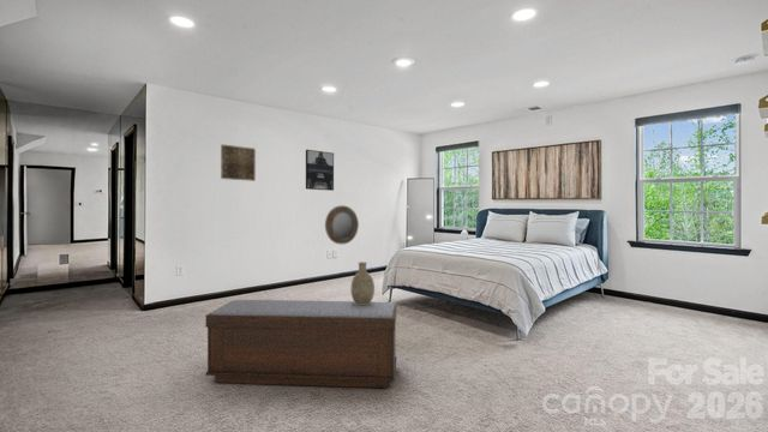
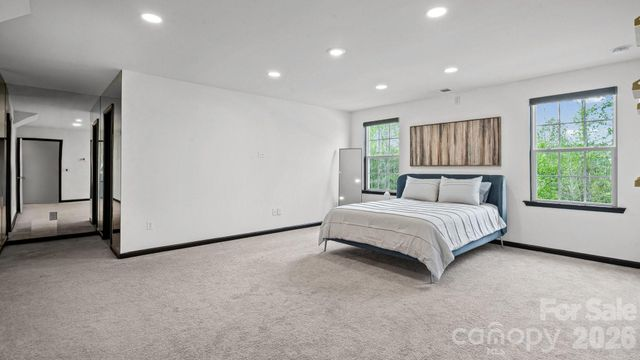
- home mirror (342, 224)
- wall art (319, 170)
- bench (306, 338)
- wall art (238, 163)
- decorative vase (362, 282)
